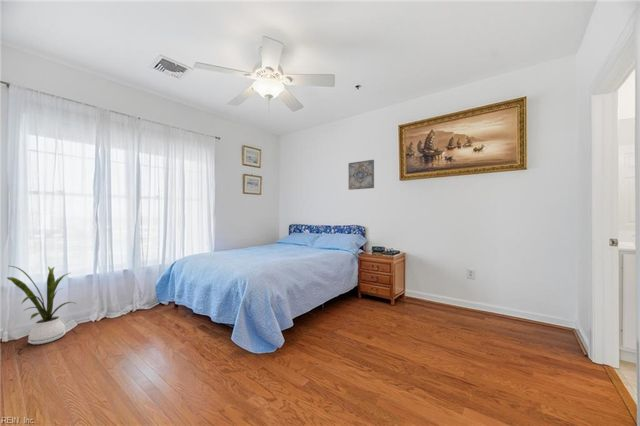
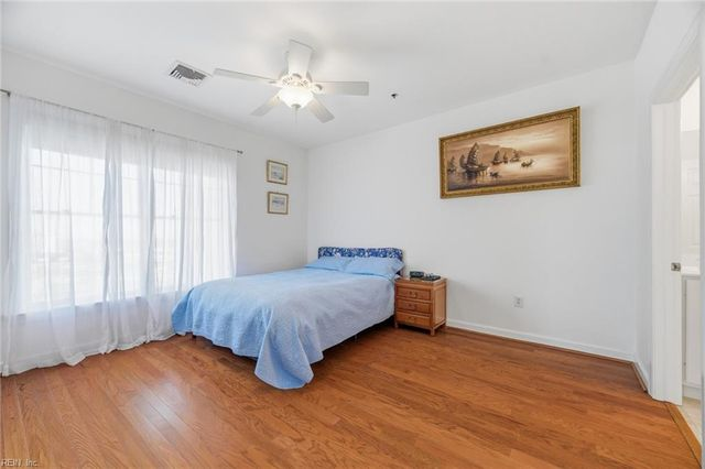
- wall art (360, 175)
- house plant (42, 300)
